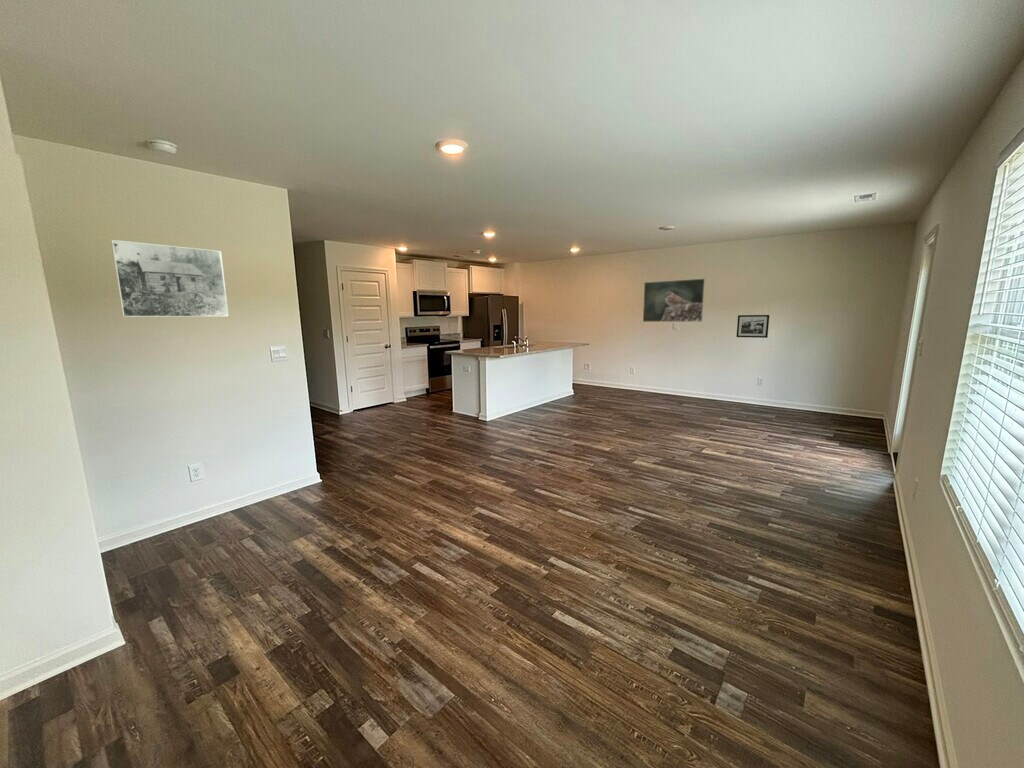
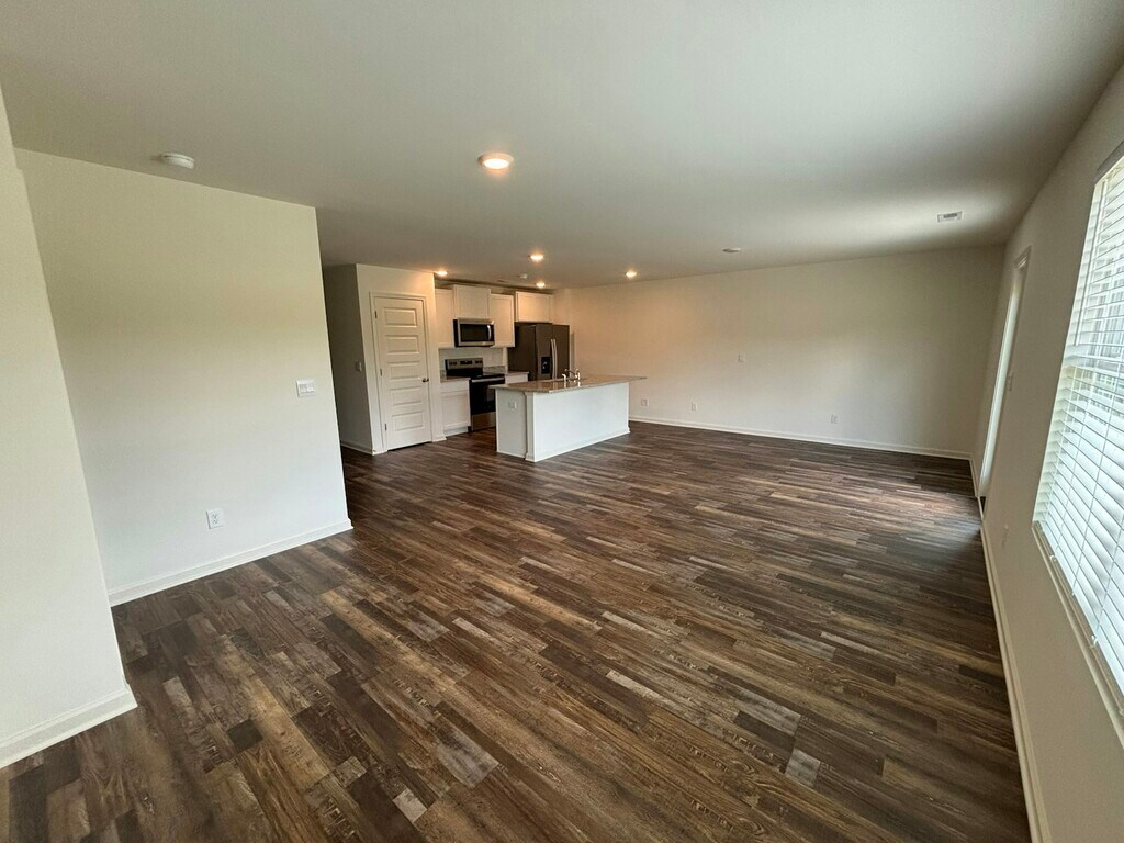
- picture frame (752, 326)
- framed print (672, 301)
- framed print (175, 281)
